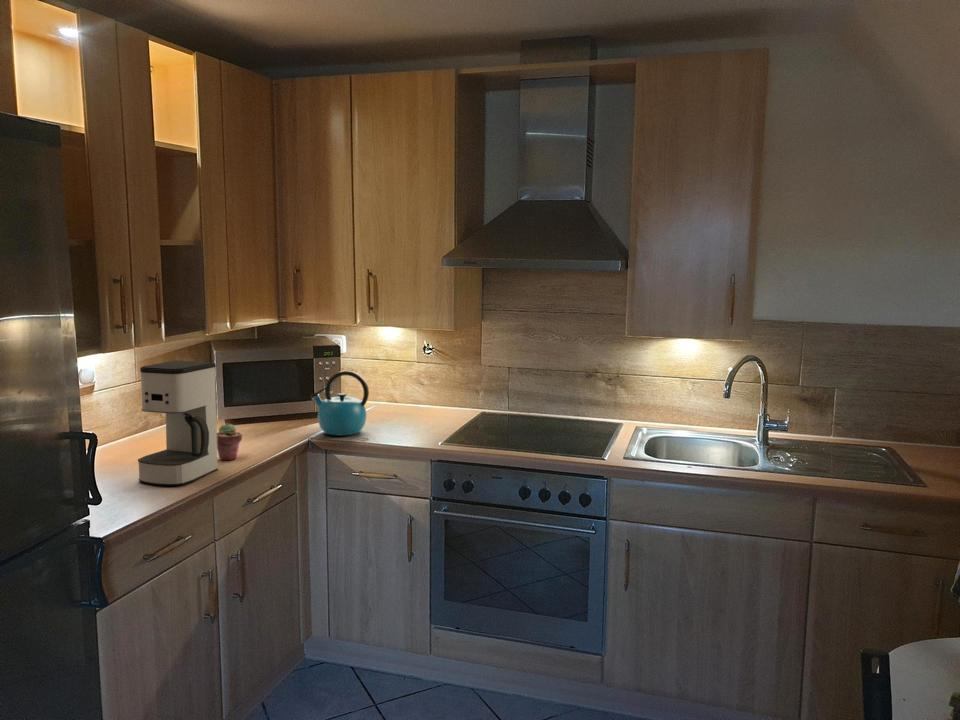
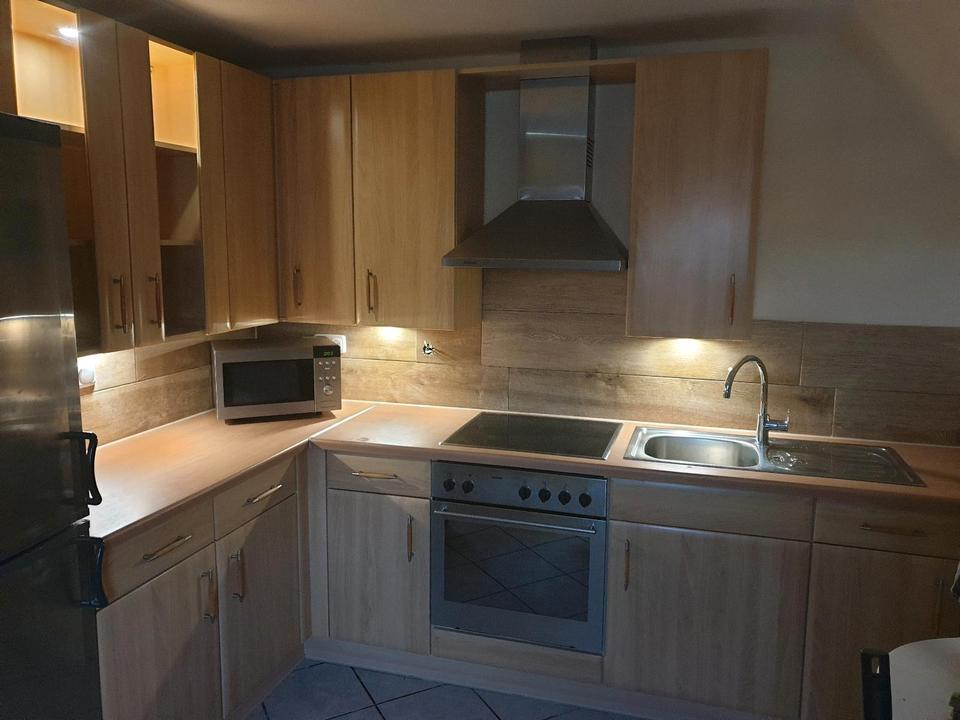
- coffee maker (179, 421)
- kettle (339, 401)
- potted succulent (228, 440)
